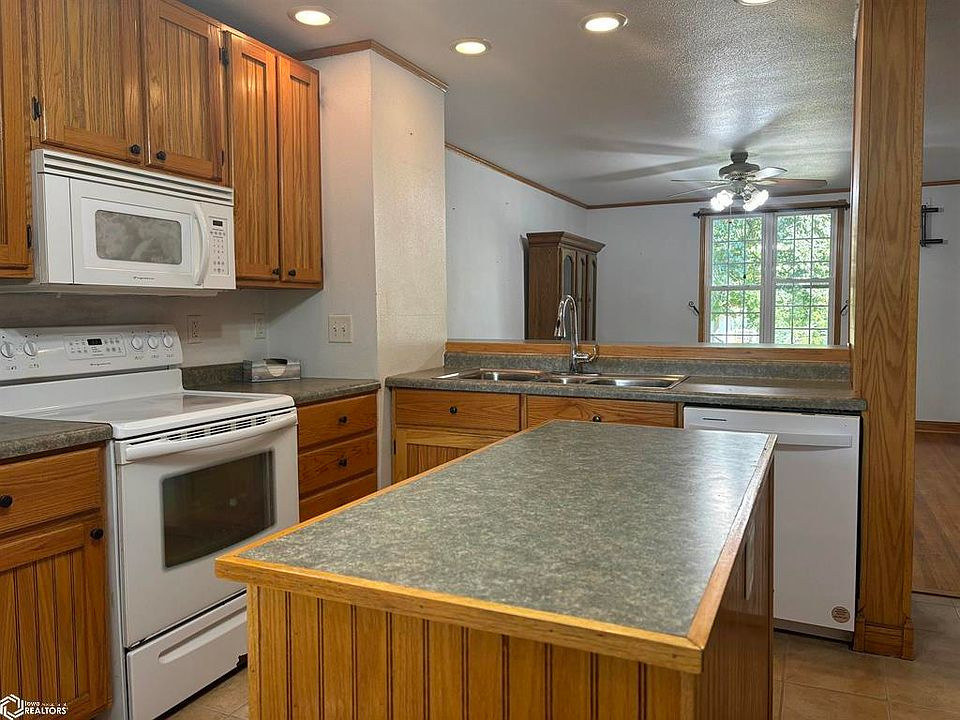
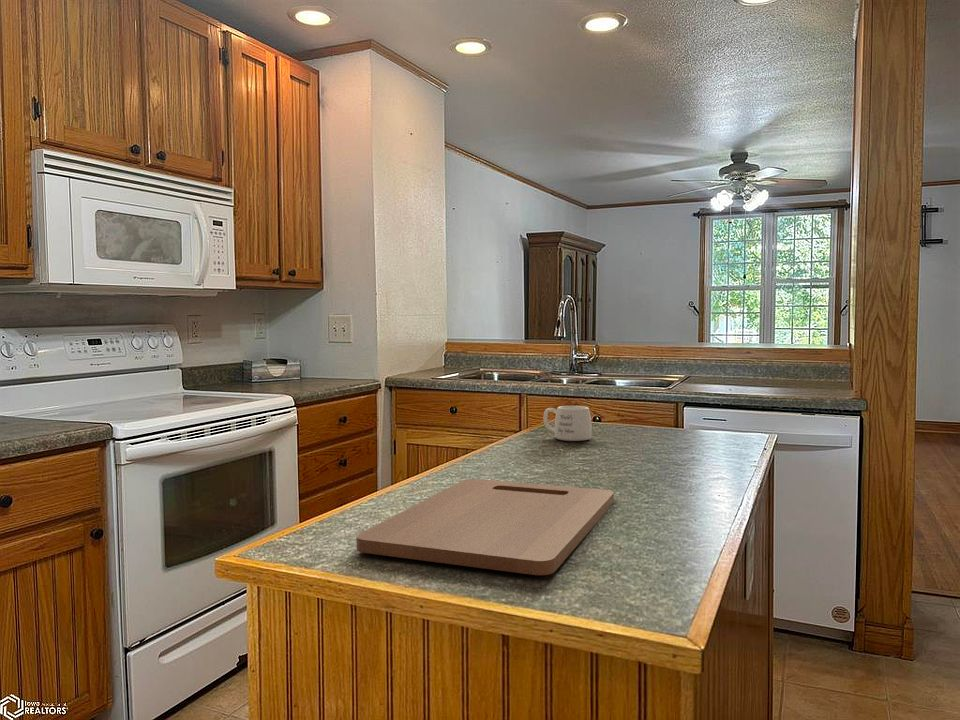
+ cutting board (499, 517)
+ mug (566, 422)
